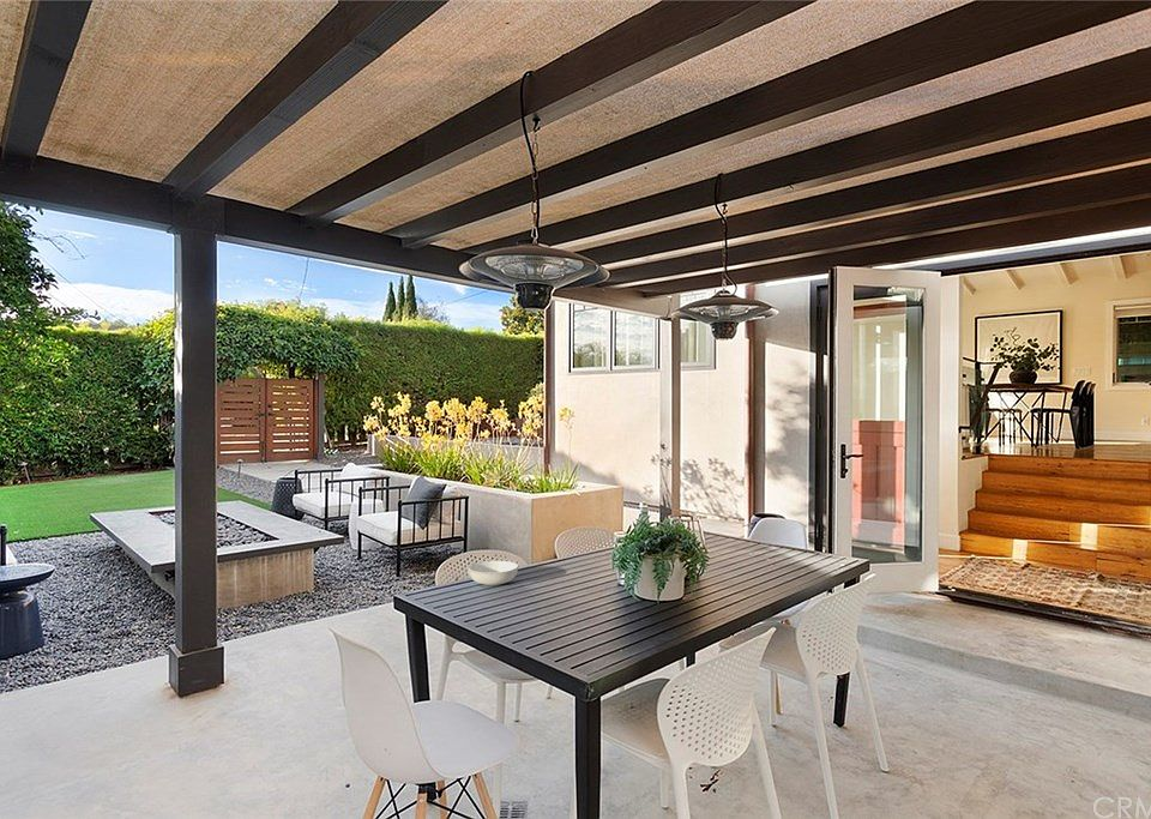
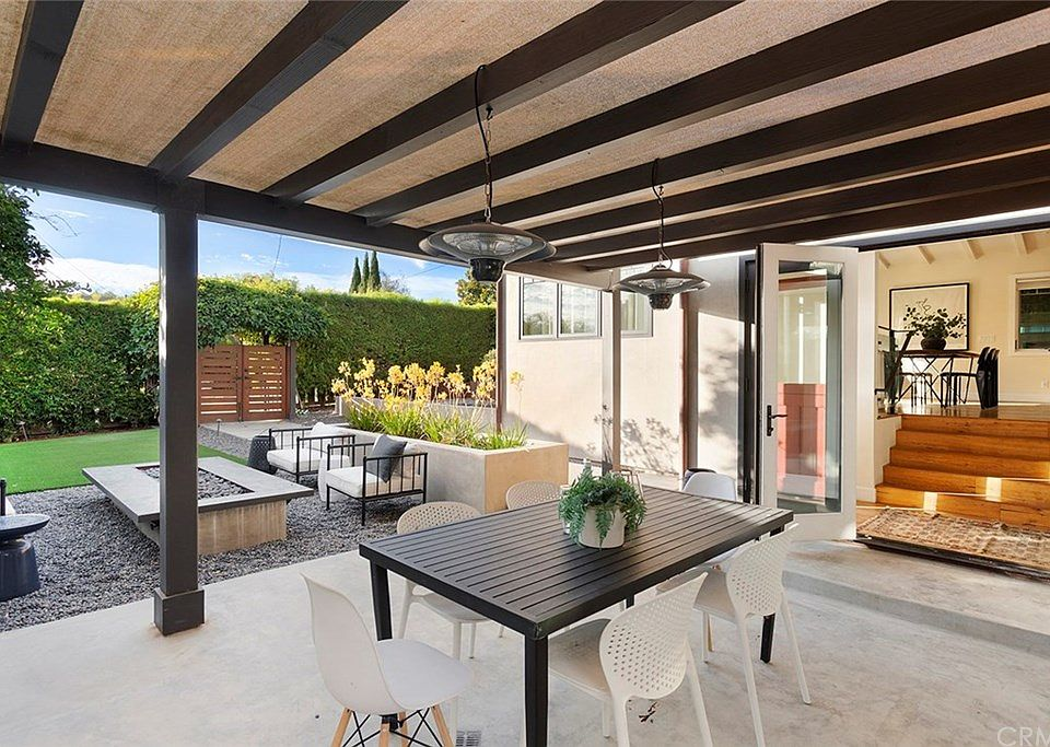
- serving bowl (493, 574)
